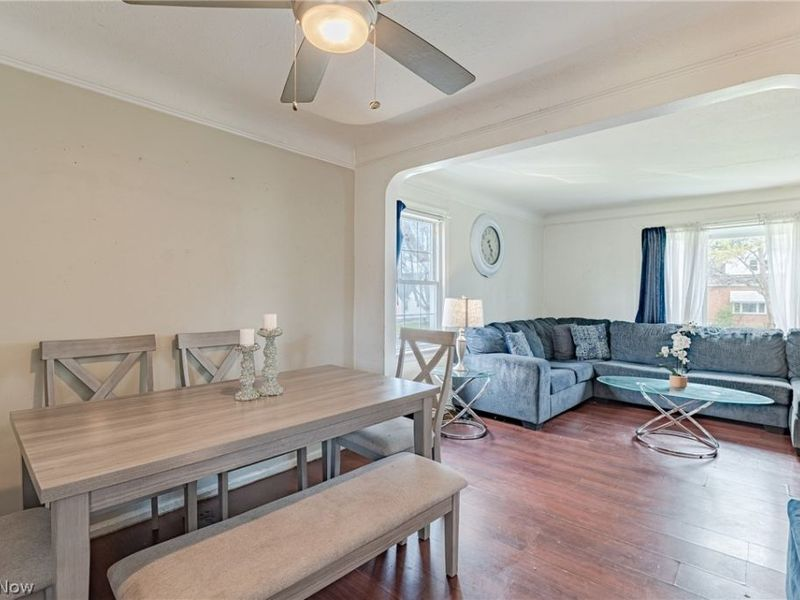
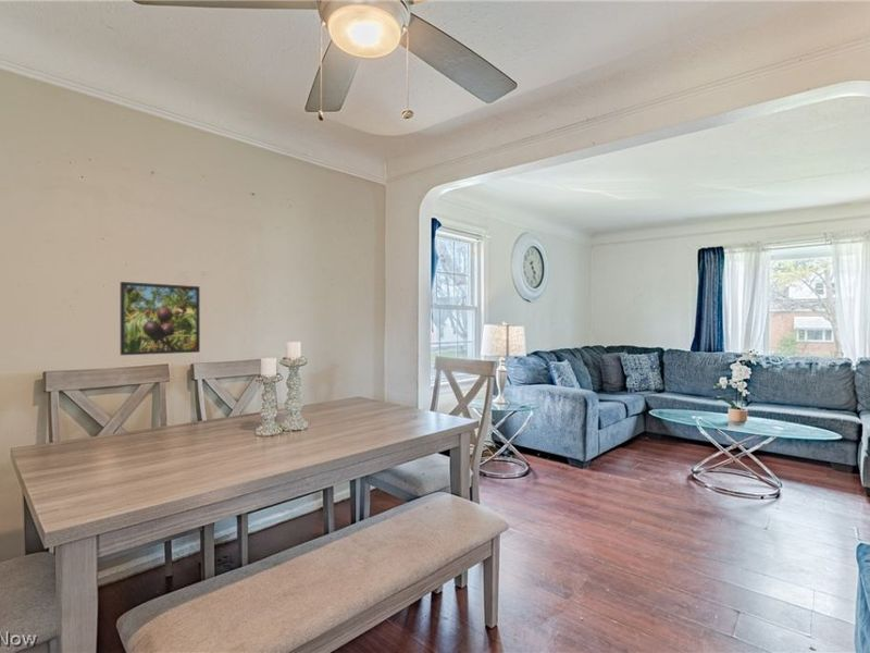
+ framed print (162, 319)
